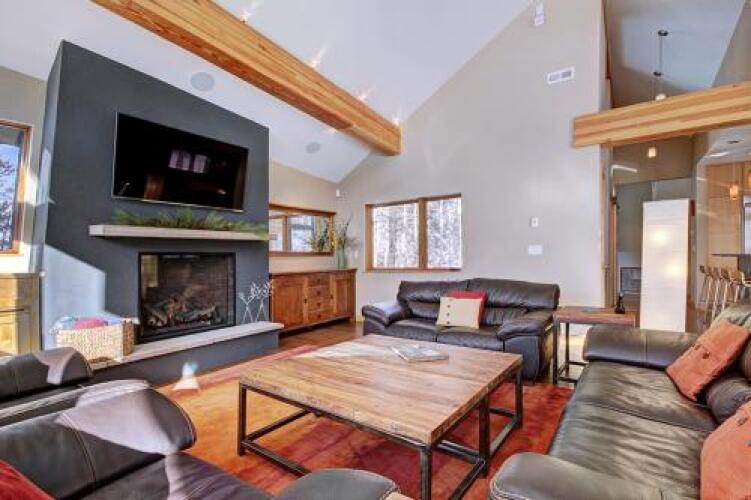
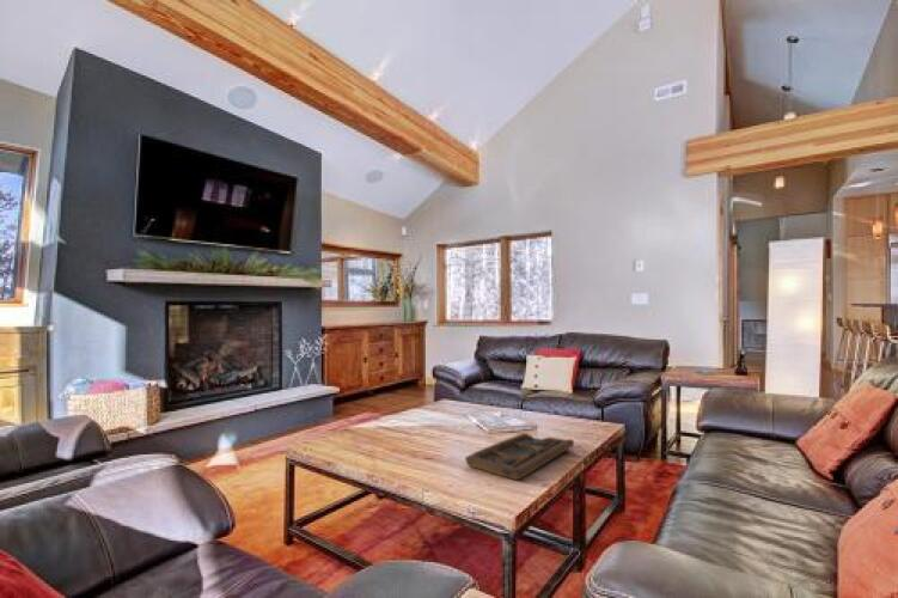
+ decorative tray (521, 451)
